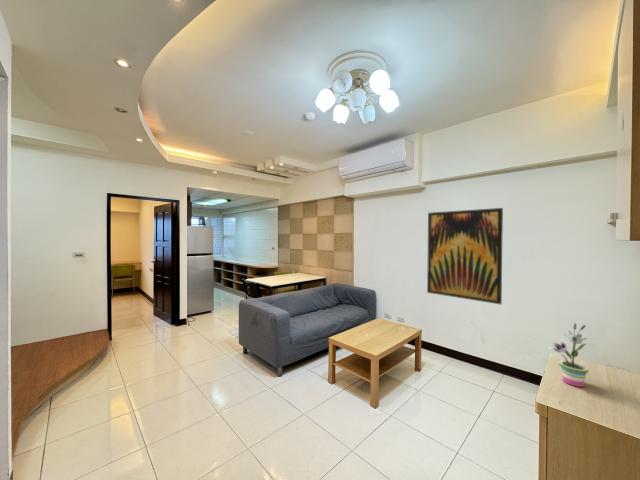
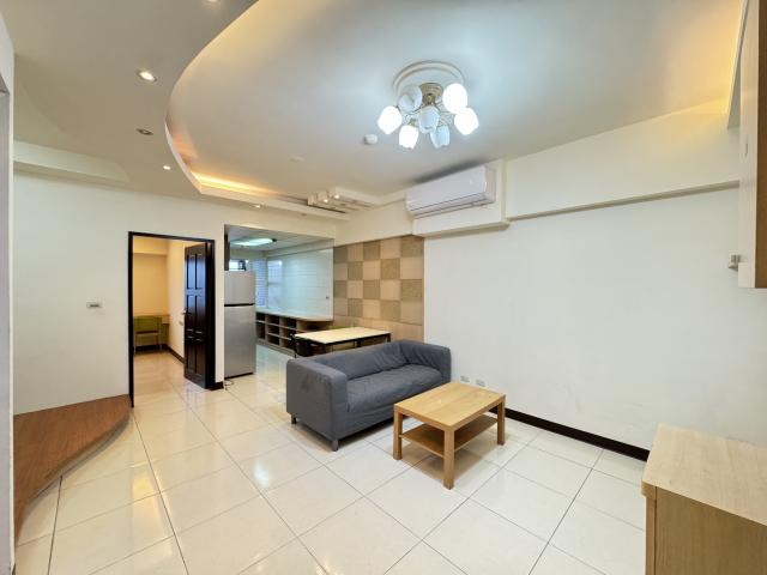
- potted plant (567, 351)
- wall art (461, 254)
